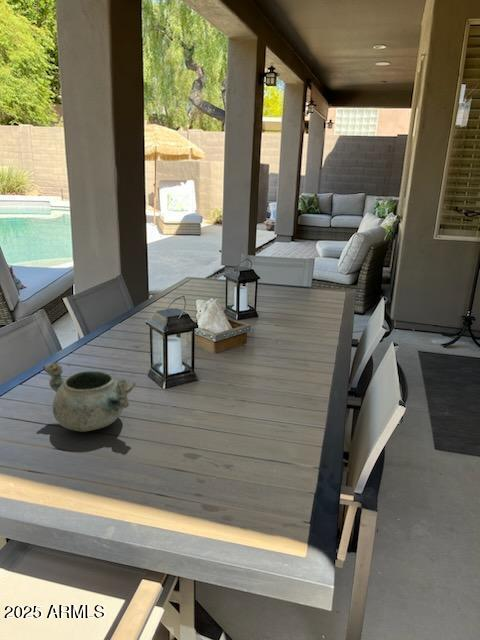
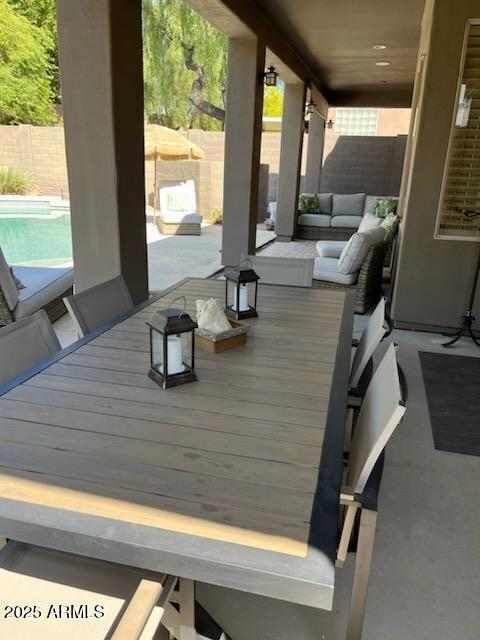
- decorative bowl (91, 397)
